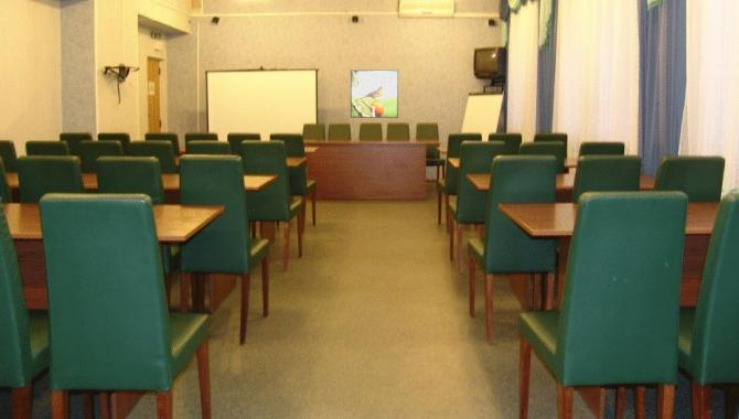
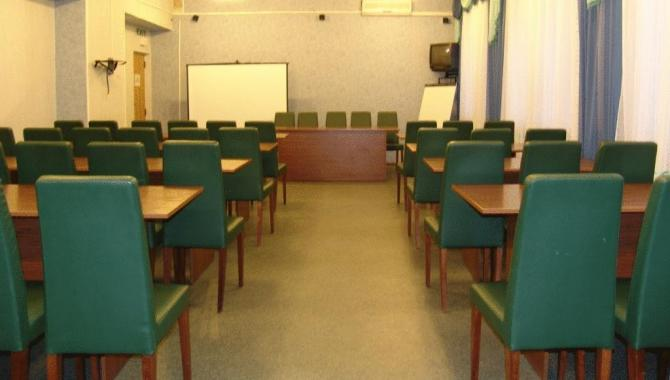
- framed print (374, 94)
